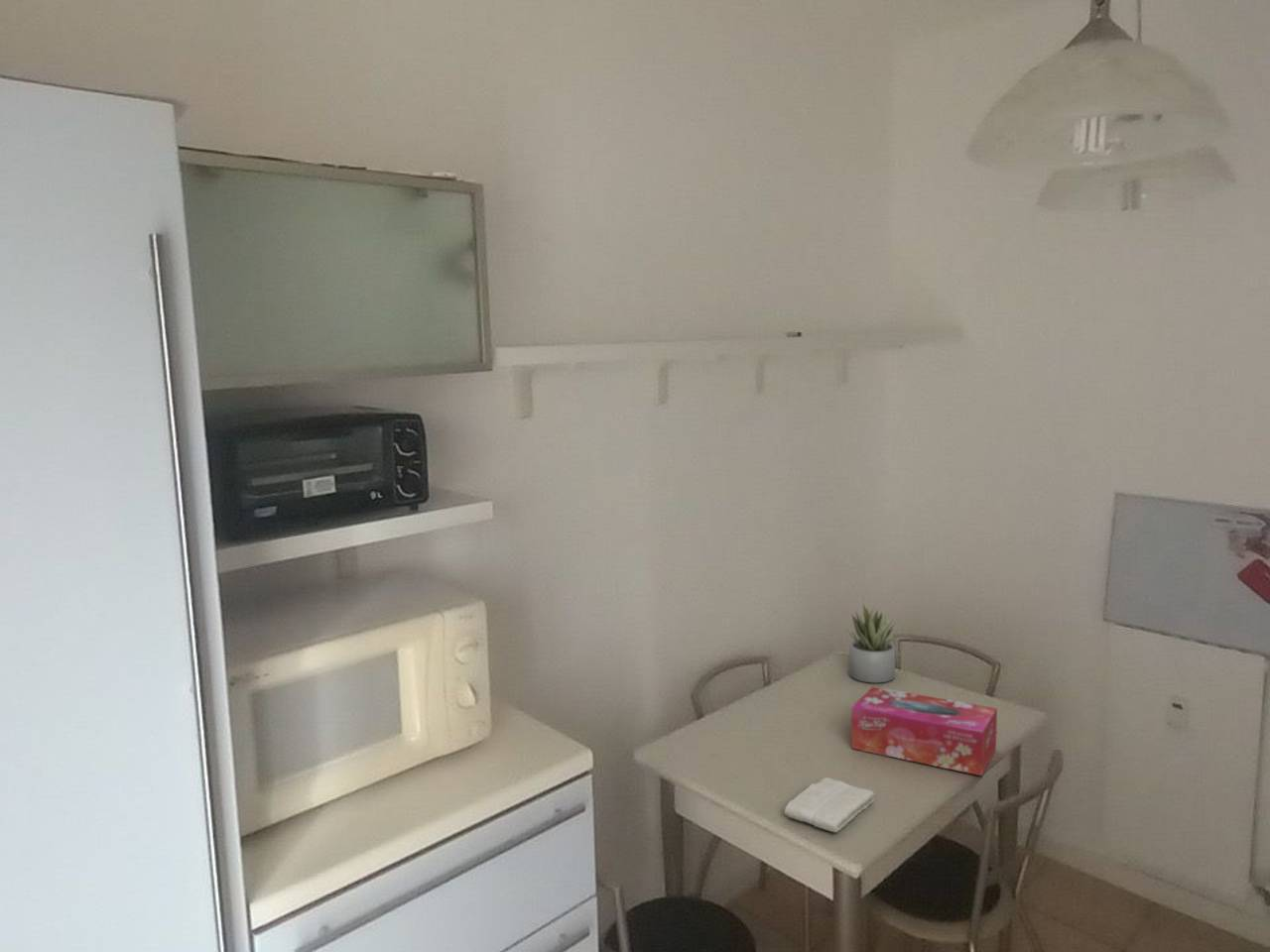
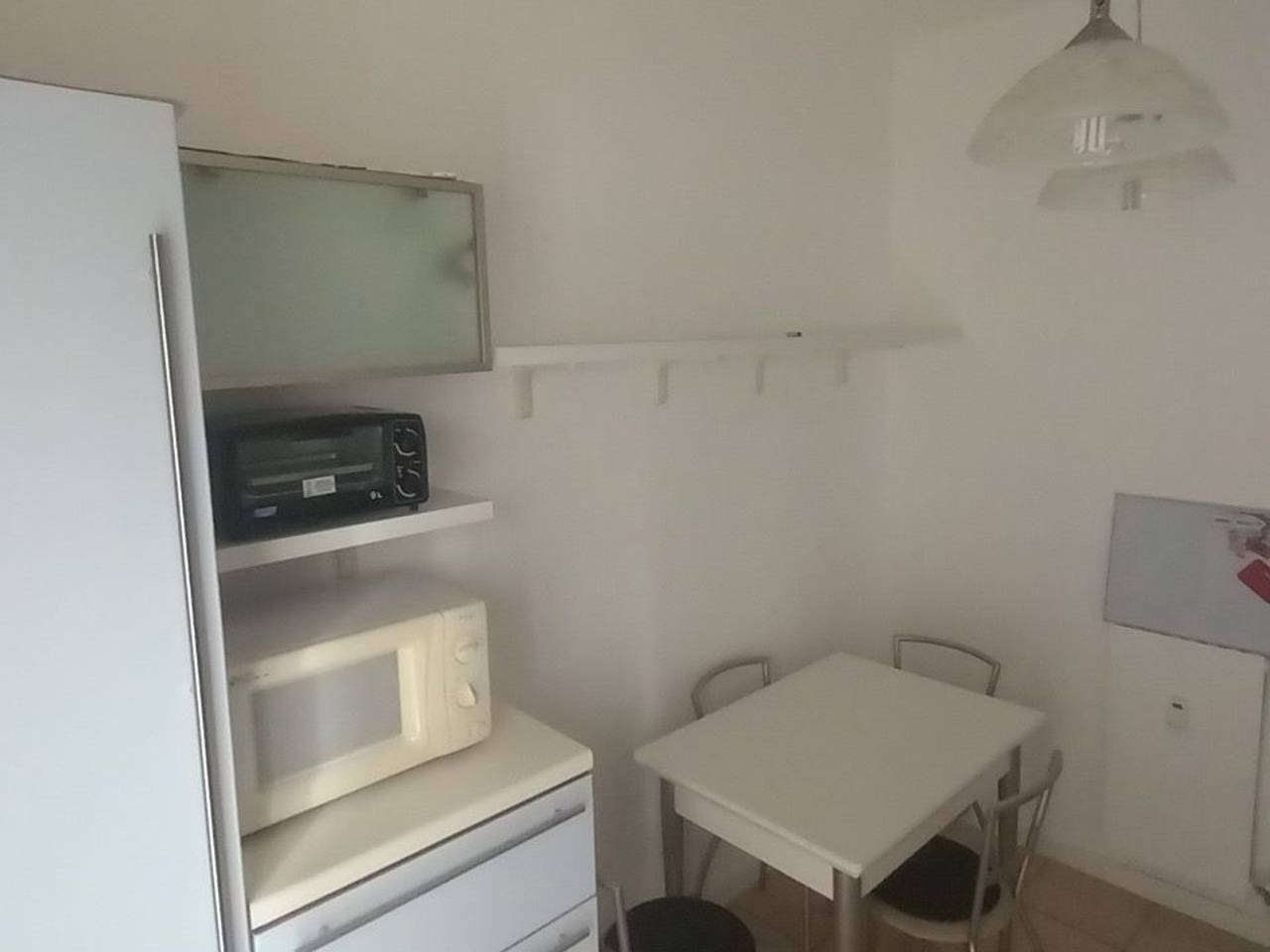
- tissue box (923, 728)
- washcloth (830, 802)
- succulent plant (871, 640)
